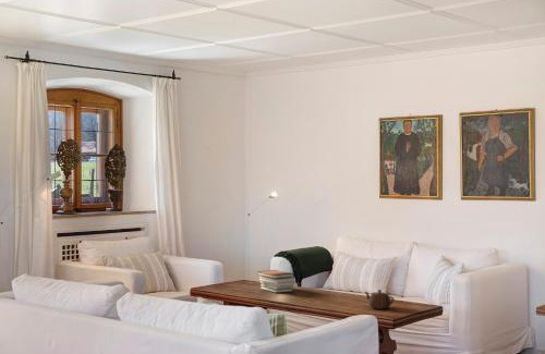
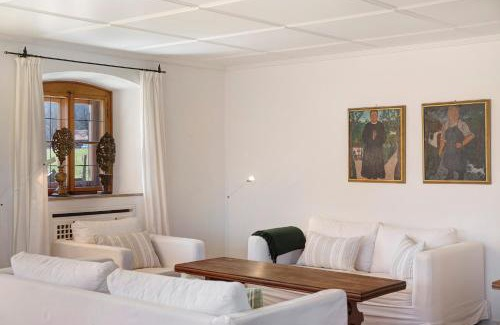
- book stack (276, 281)
- teapot (378, 298)
